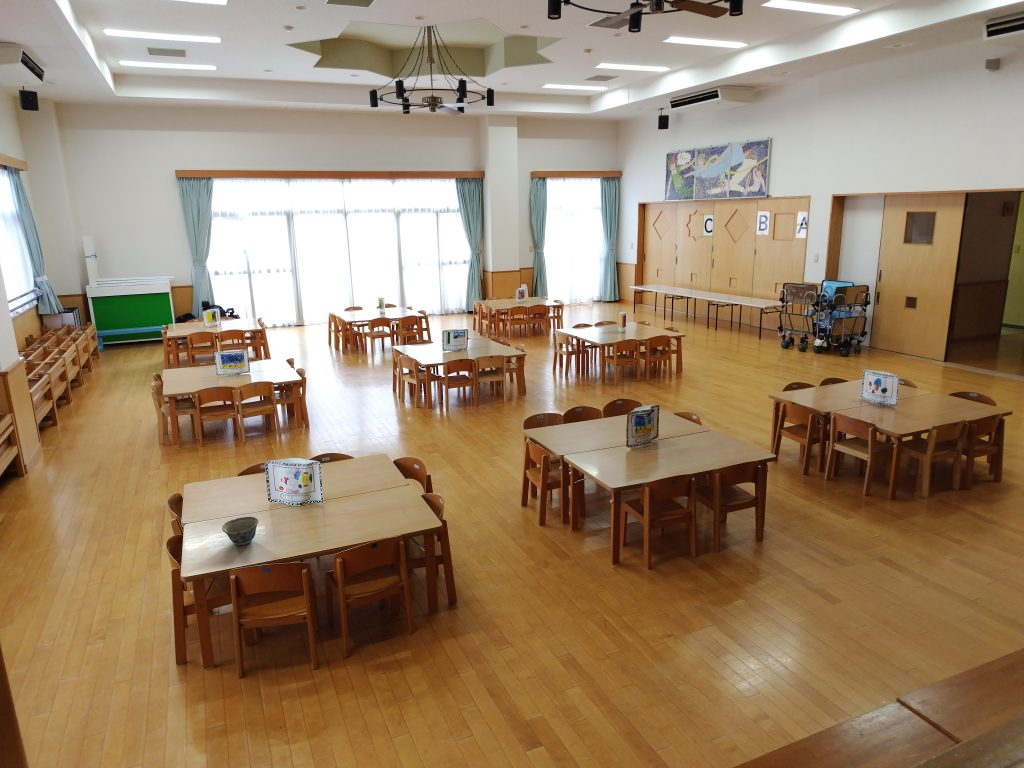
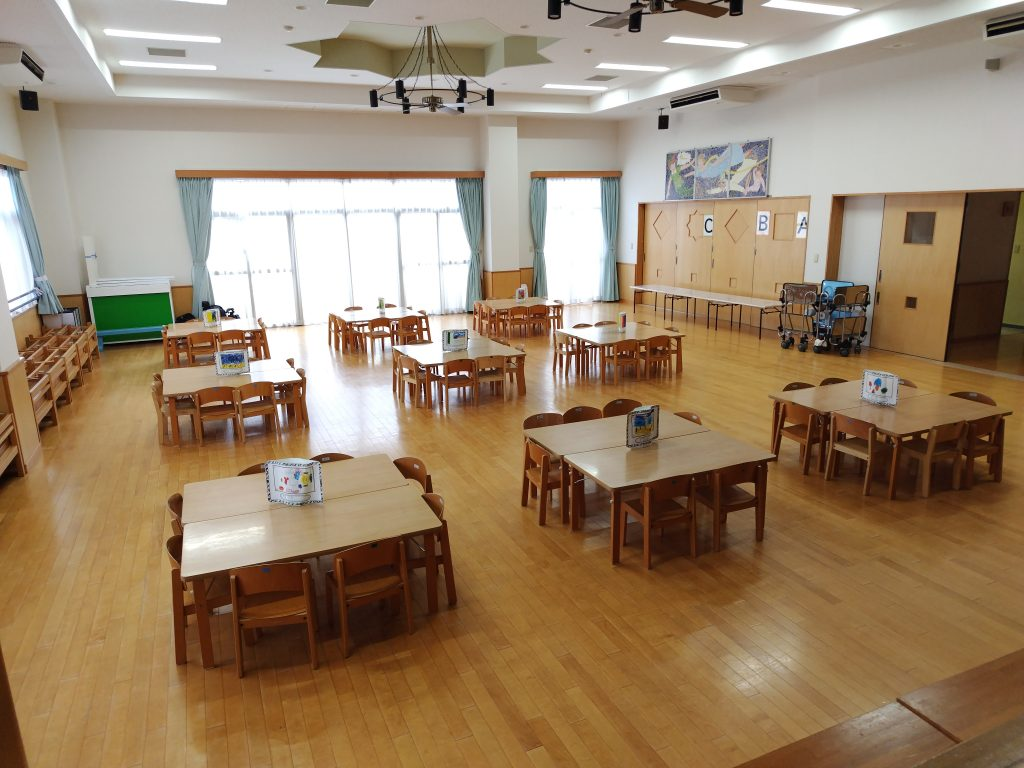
- bowl (241, 532)
